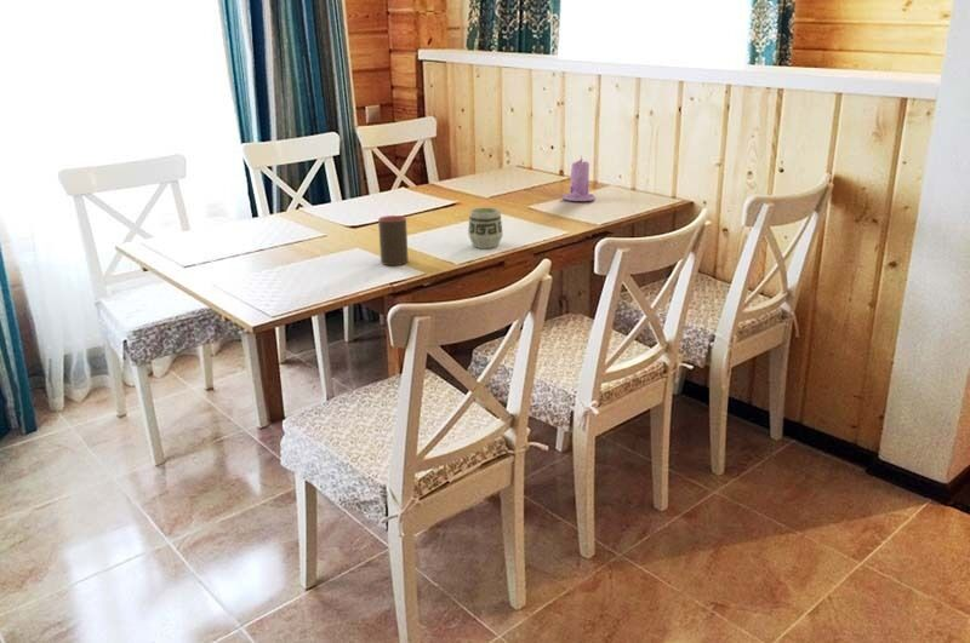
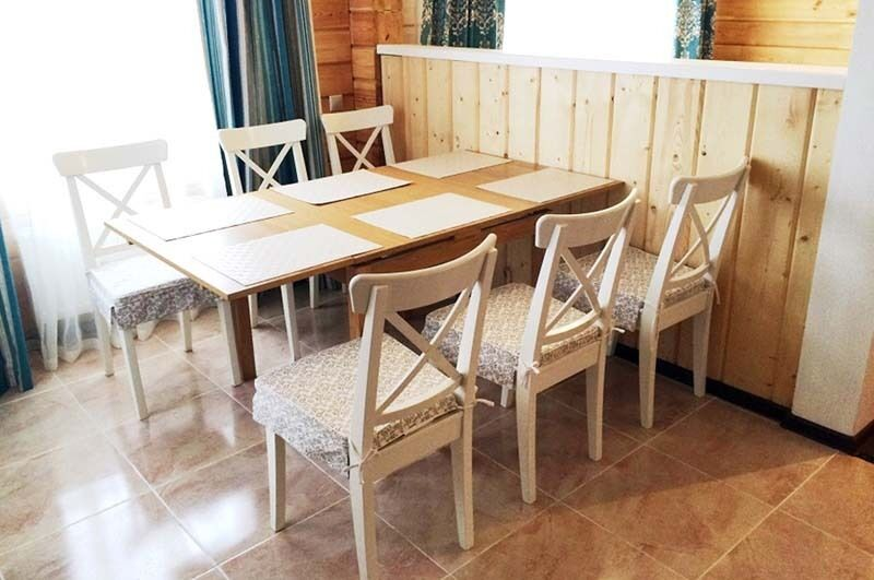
- cup (485, 228)
- cup (393, 240)
- candle (580, 177)
